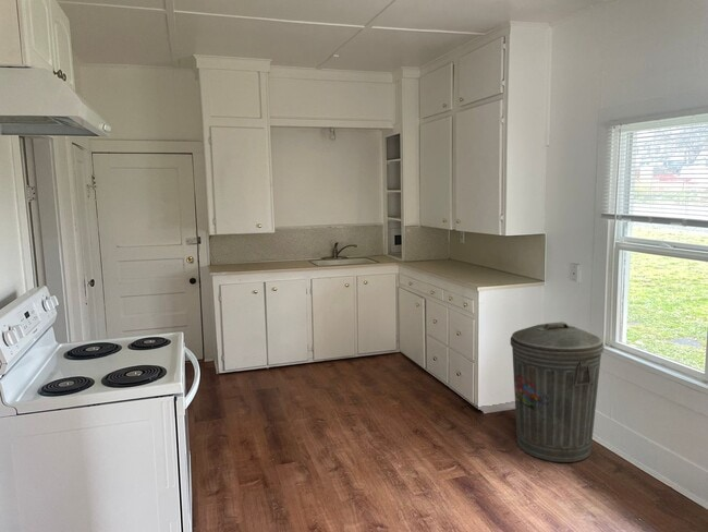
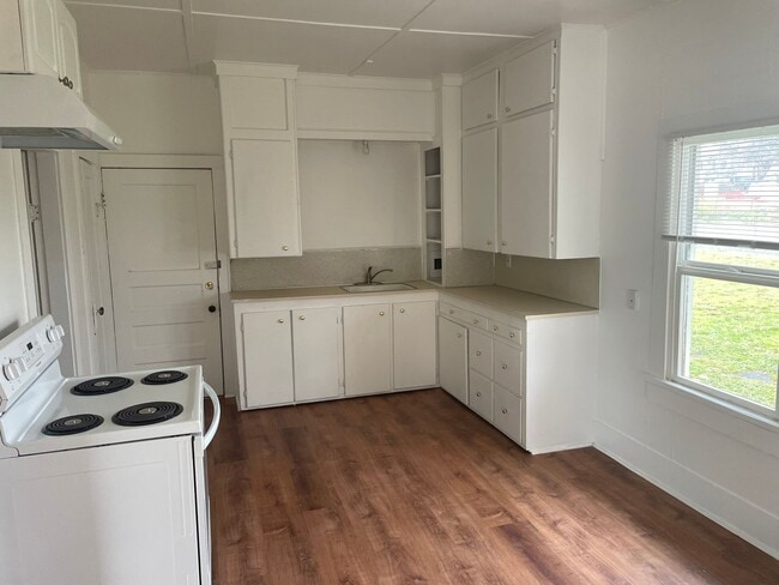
- trash can (554, 385)
